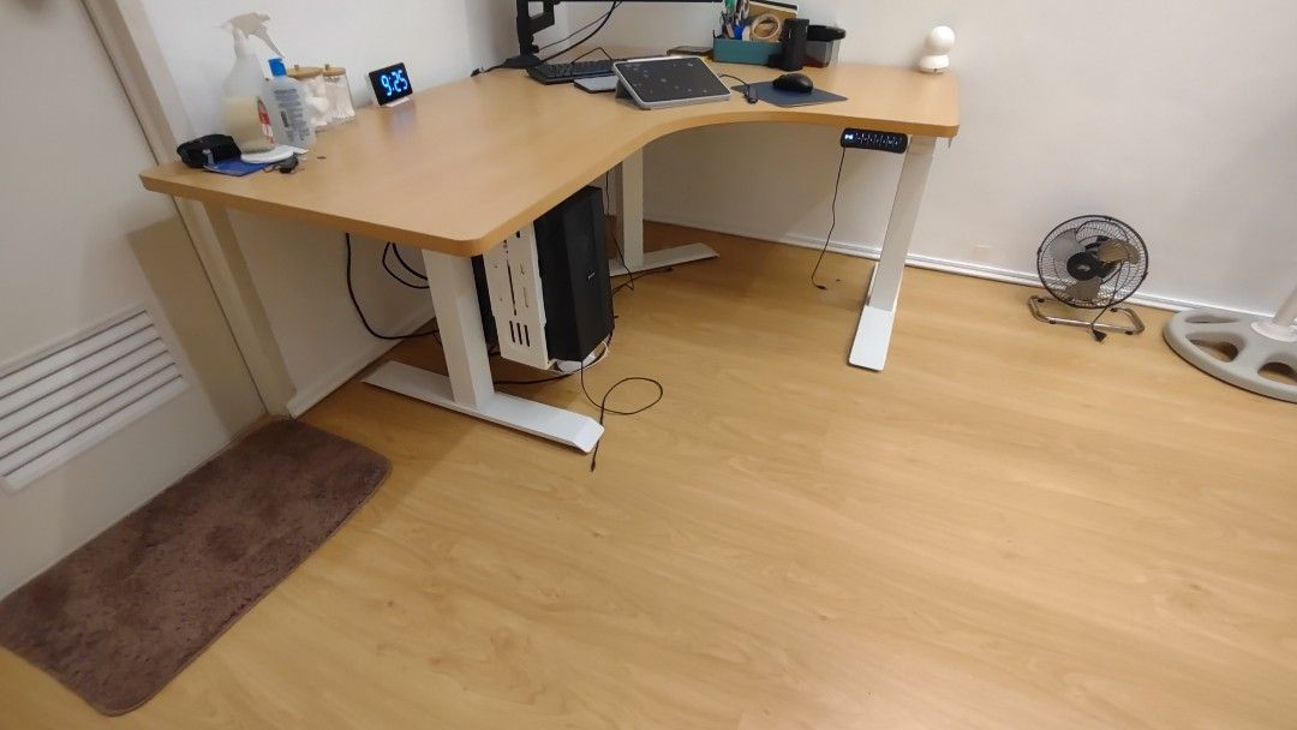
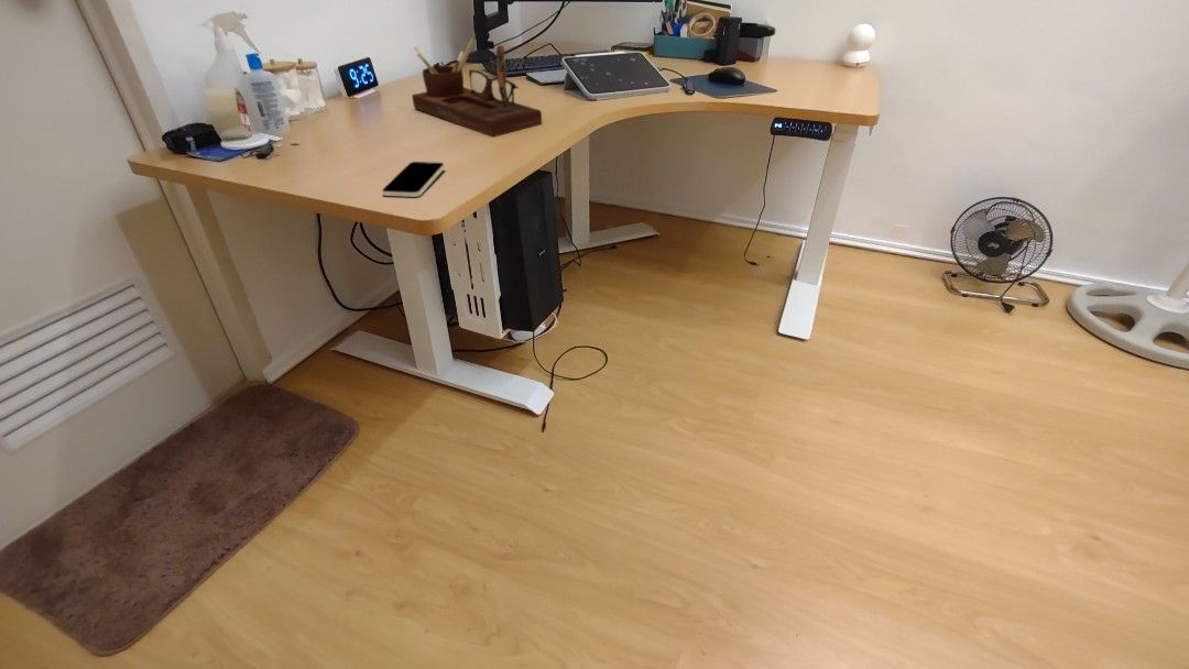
+ desk organizer (470, 77)
+ smartphone (414, 178)
